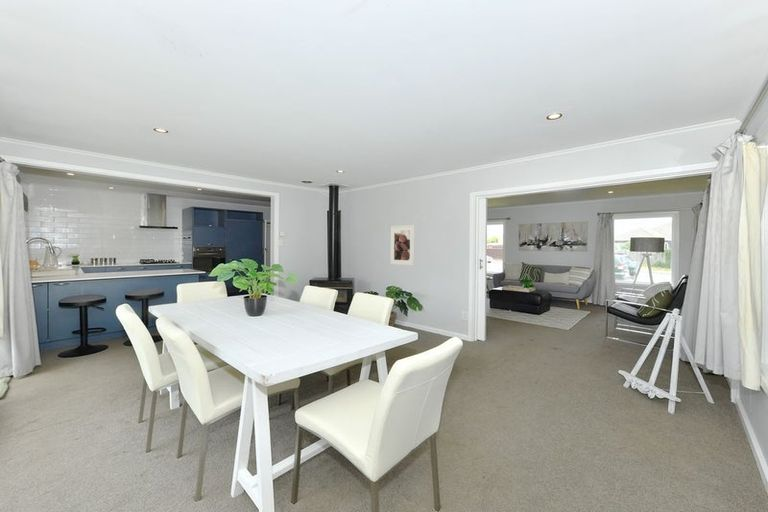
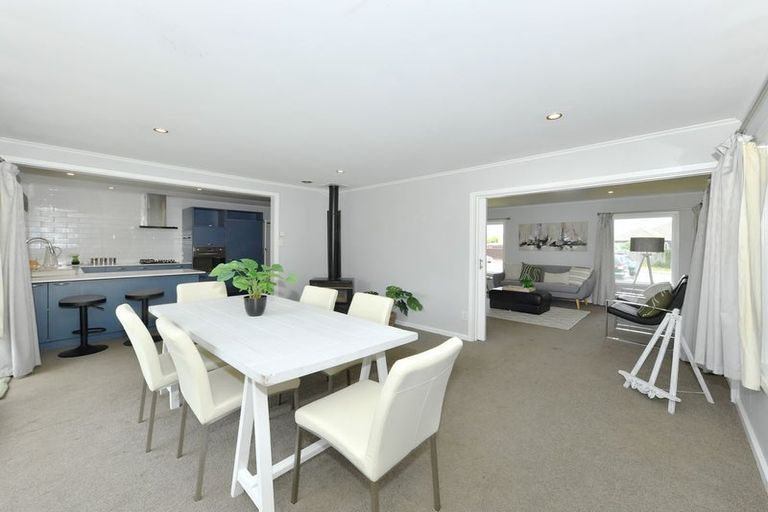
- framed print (402, 245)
